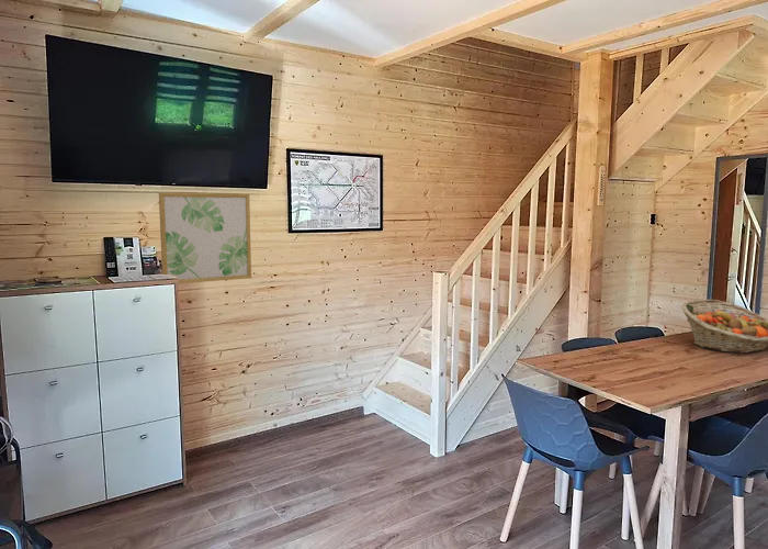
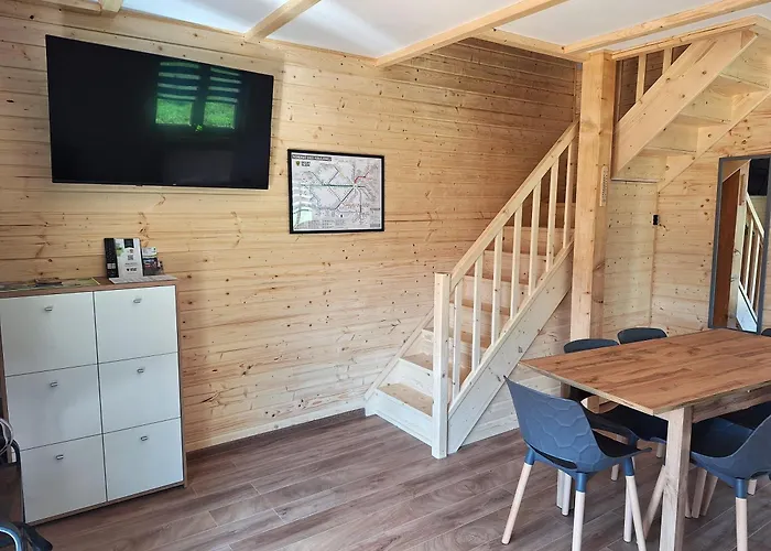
- fruit basket (727, 325)
- wall art (207, 237)
